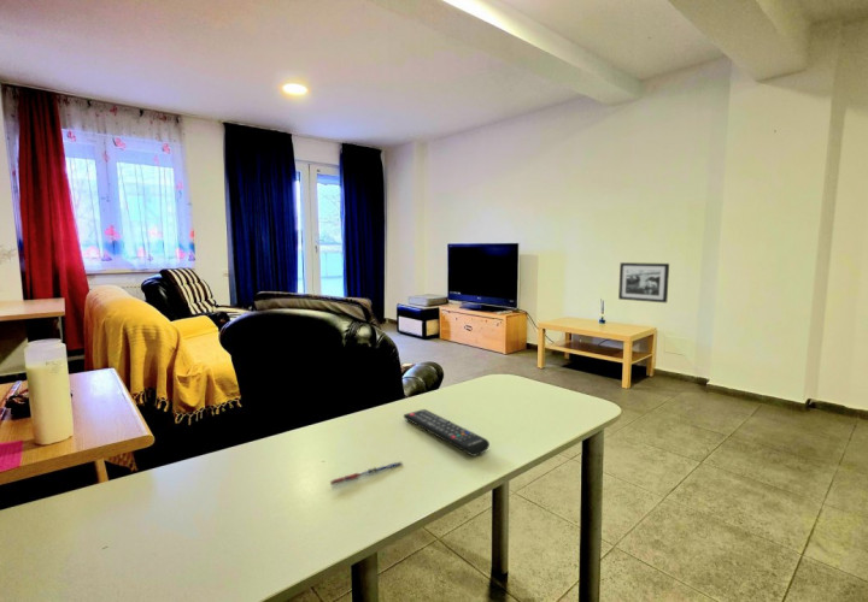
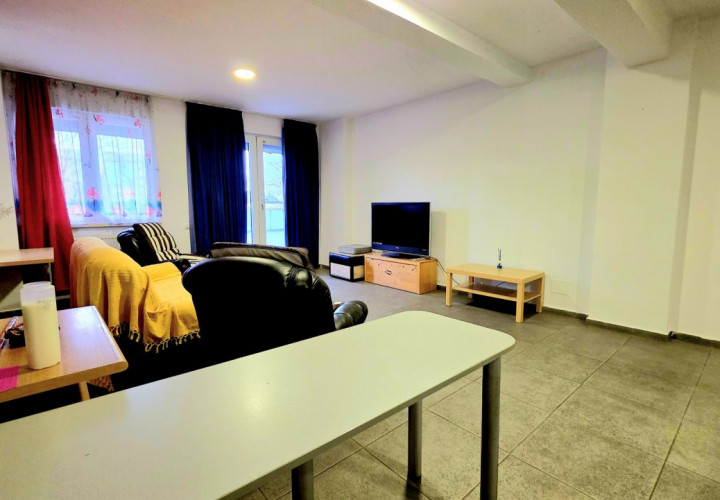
- pen (368, 471)
- remote control (442, 430)
- picture frame (643, 282)
